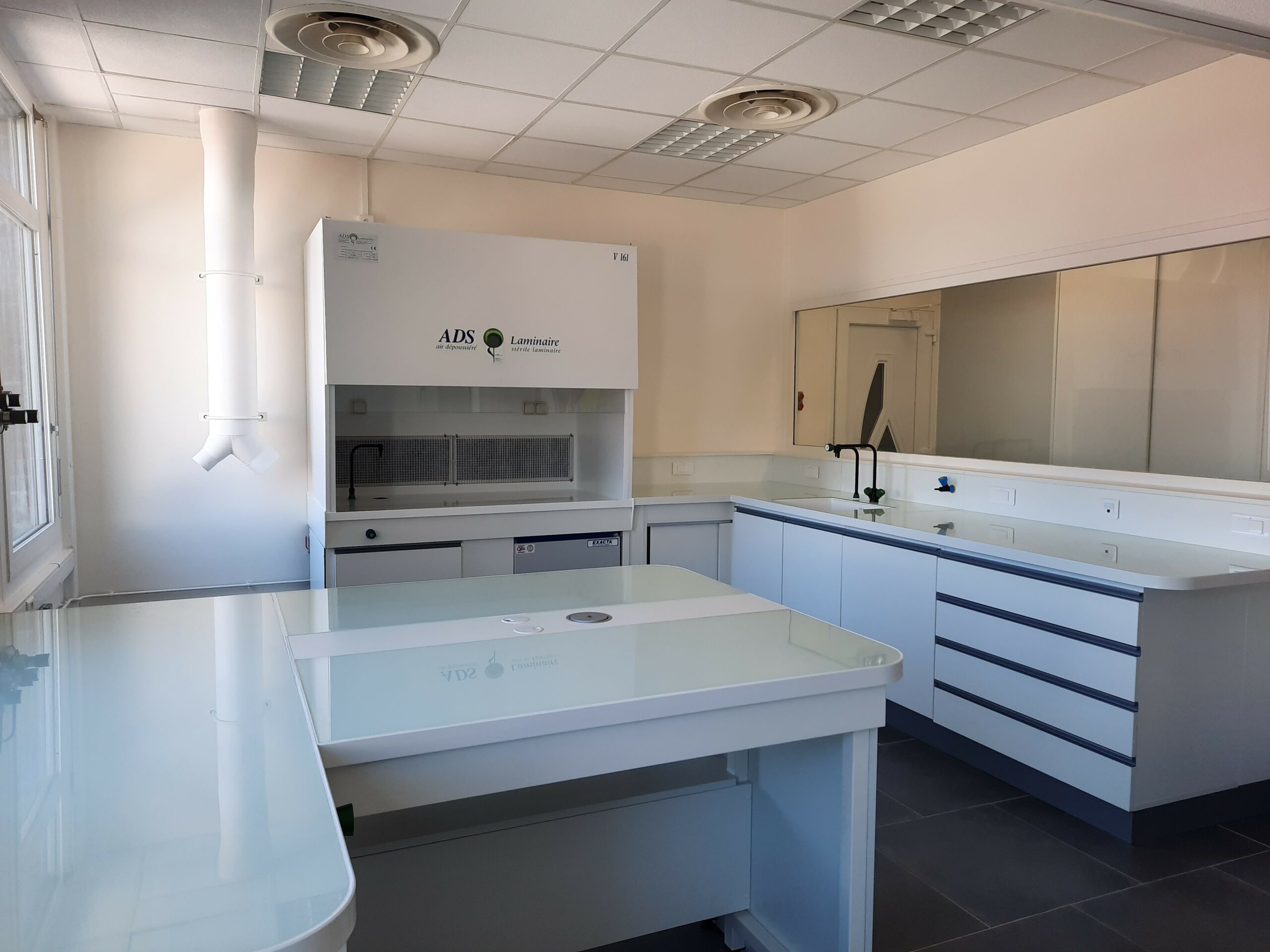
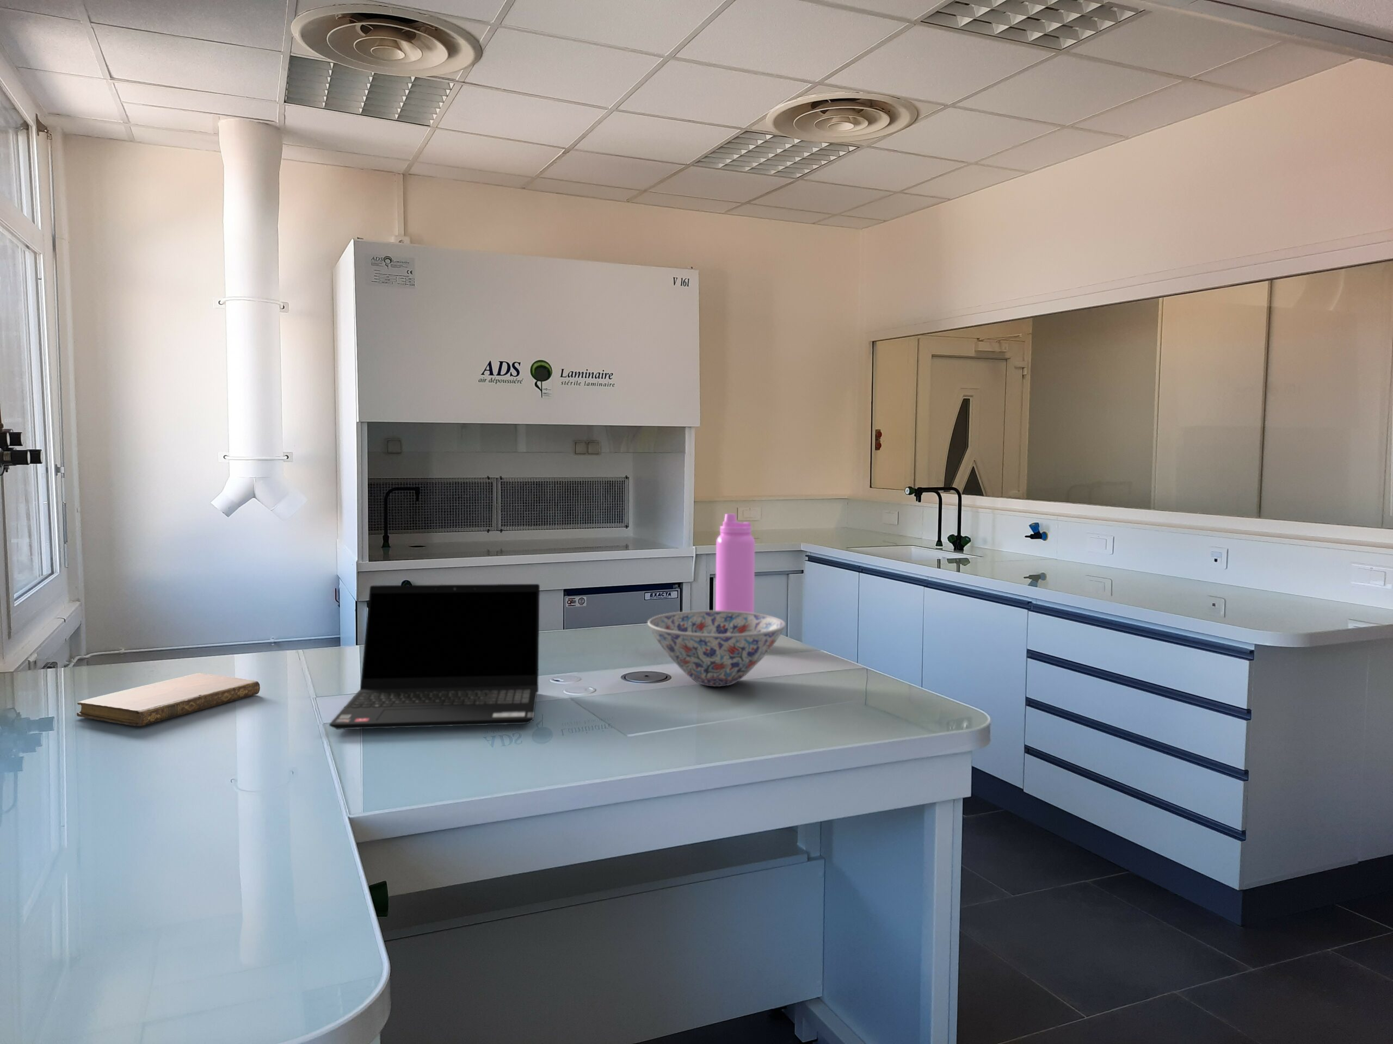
+ notebook (172, 697)
+ water bottle (735, 580)
+ bowl (716, 653)
+ laptop computer (445, 650)
